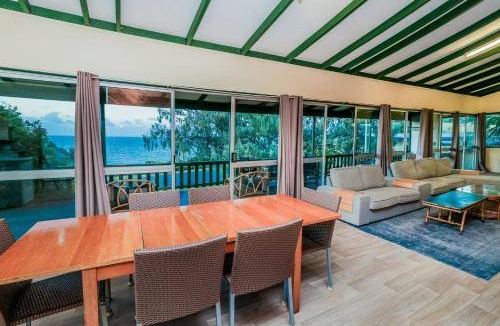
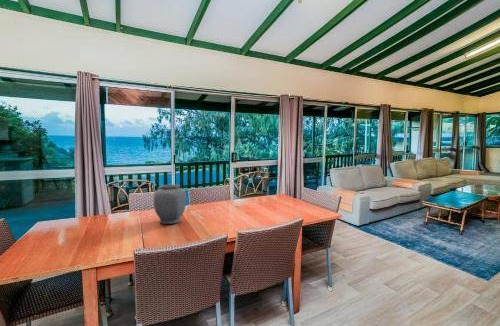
+ vase (170, 203)
